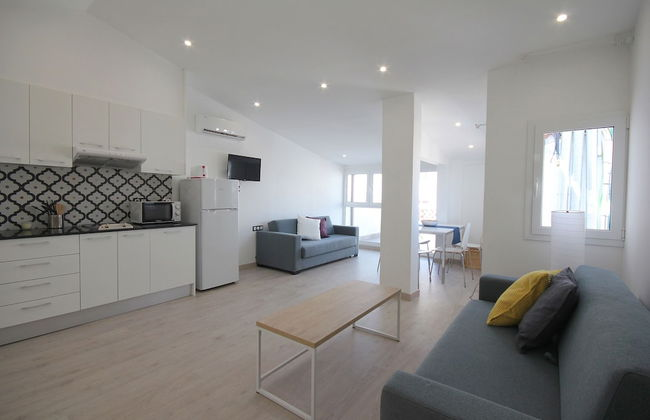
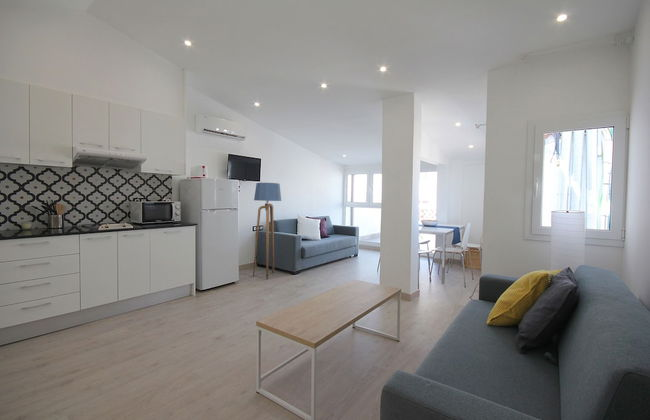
+ floor lamp (267, 229)
